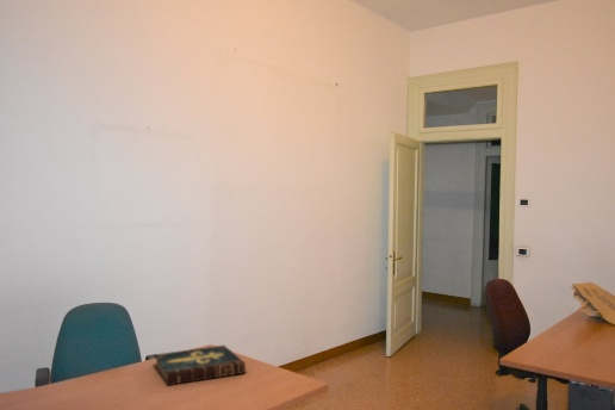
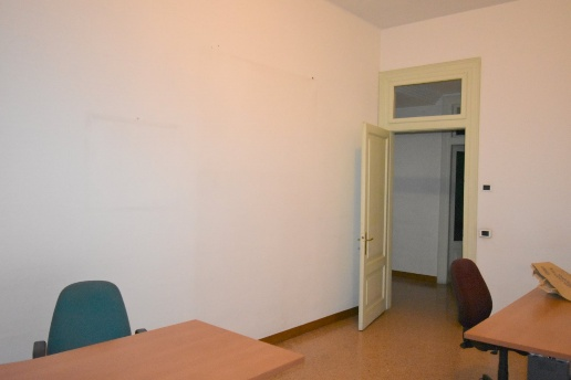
- book (198, 364)
